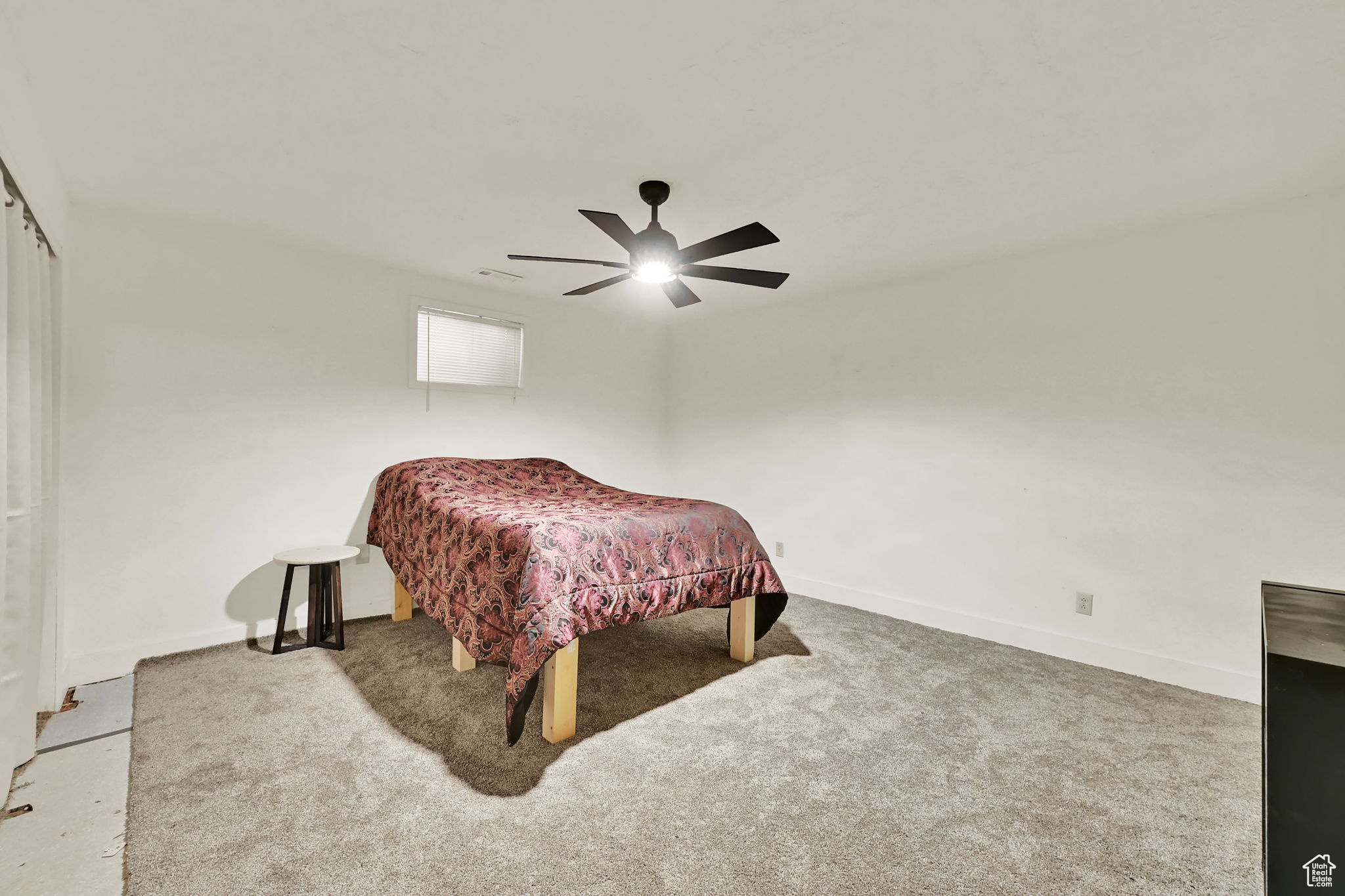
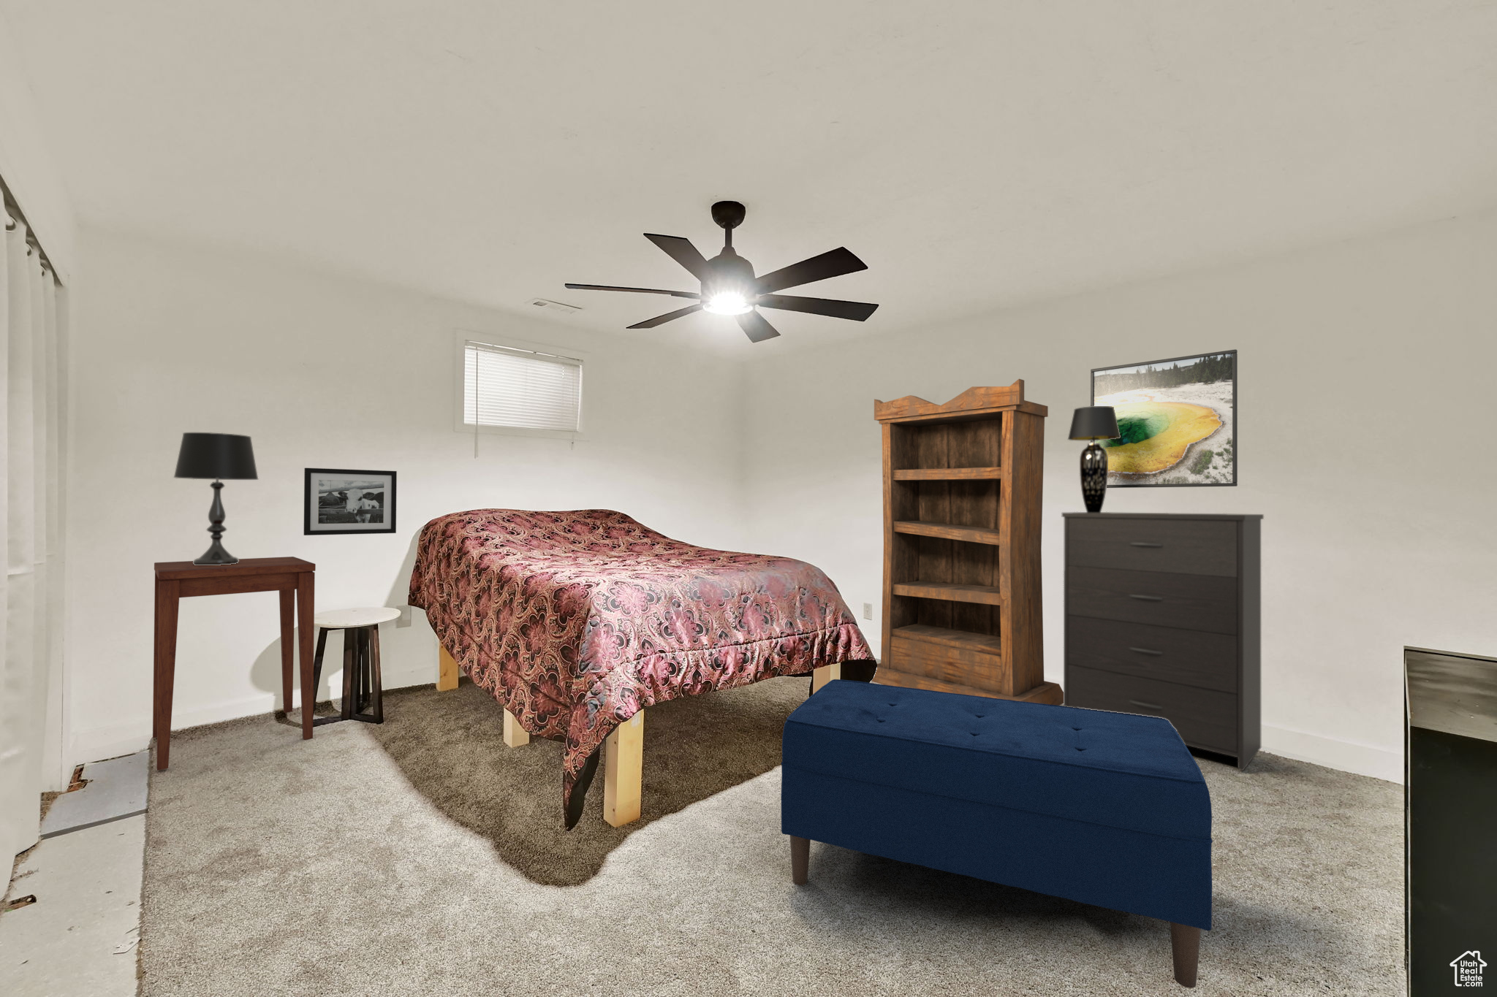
+ bookshelf (959, 541)
+ table lamp (217, 498)
+ side table (280, 644)
+ bench (976, 802)
+ dresser (1158, 624)
+ table lamp (1093, 461)
+ picture frame (352, 502)
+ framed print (1159, 424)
